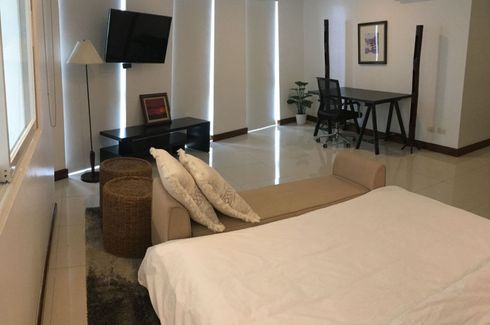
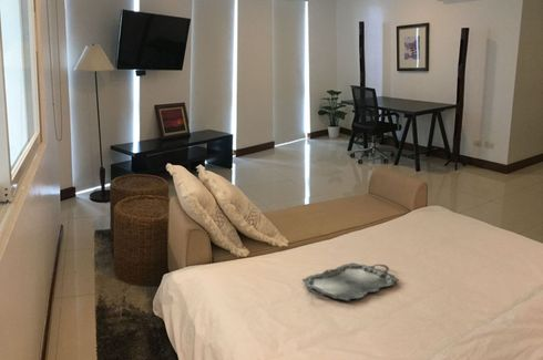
+ serving tray (350, 280)
